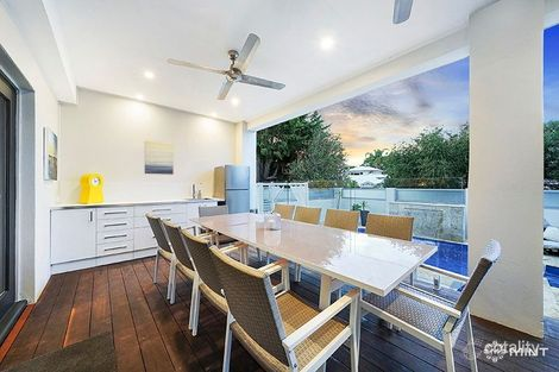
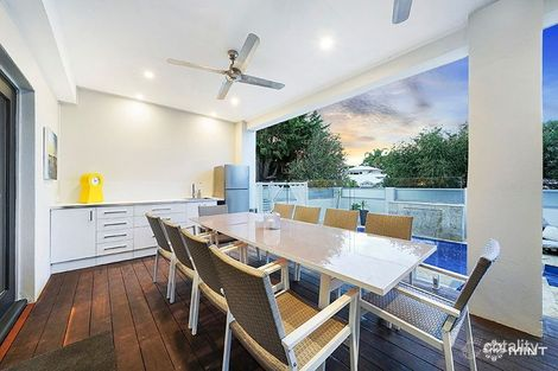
- wall art (159, 158)
